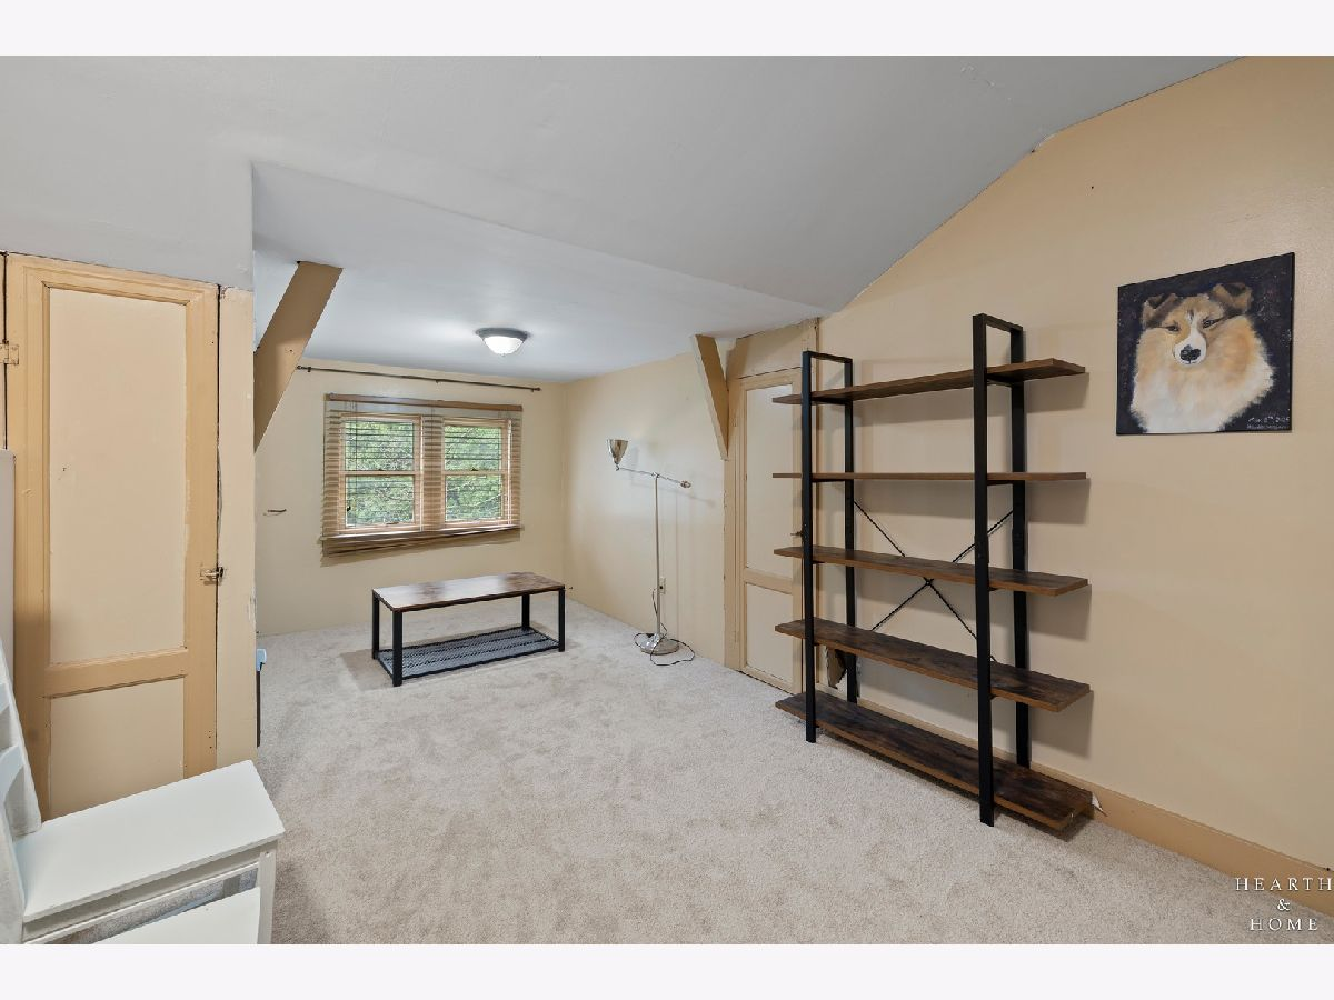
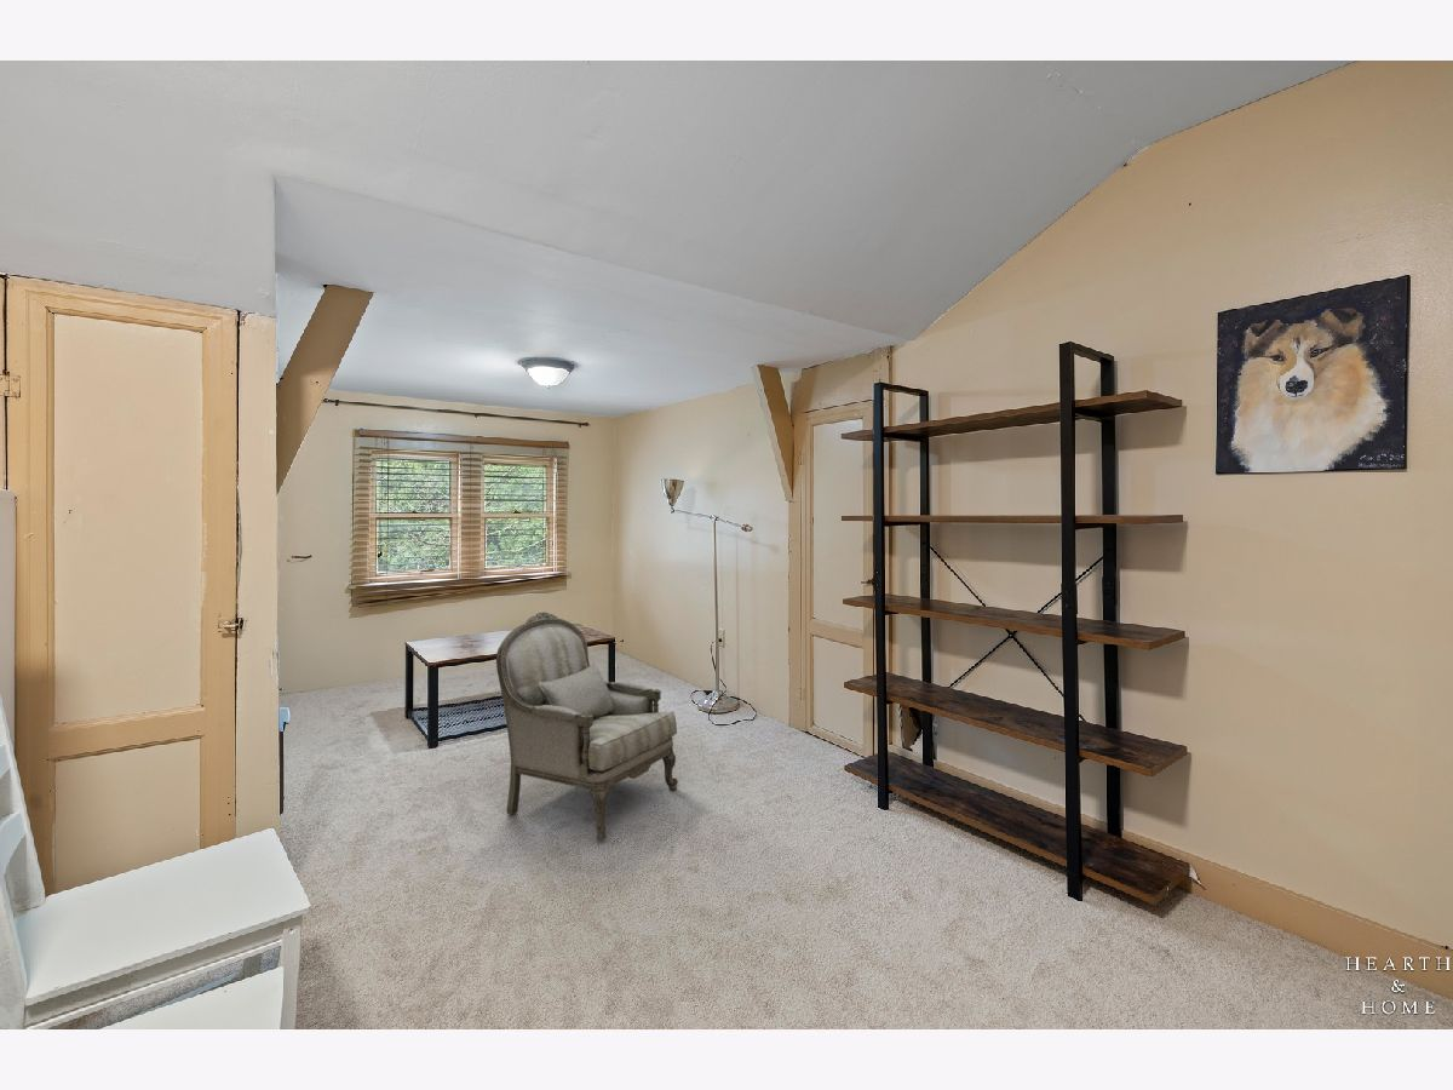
+ armchair (588, 707)
